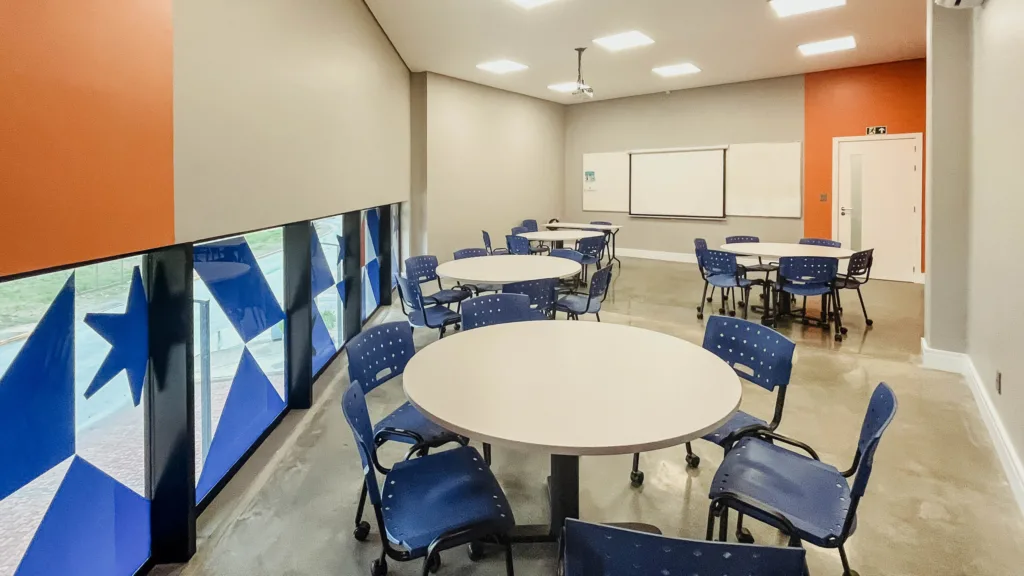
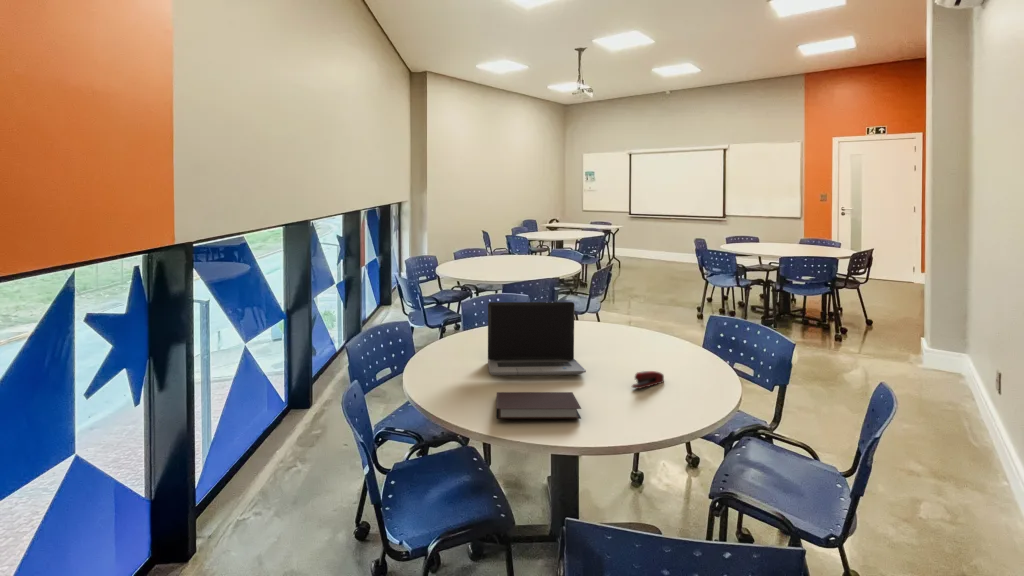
+ stapler (648, 377)
+ laptop computer (534, 337)
+ notebook (536, 404)
